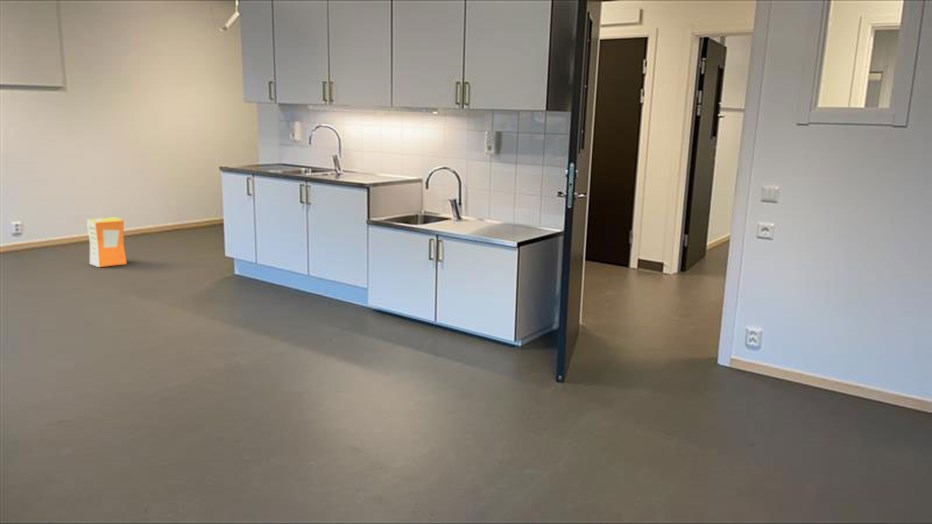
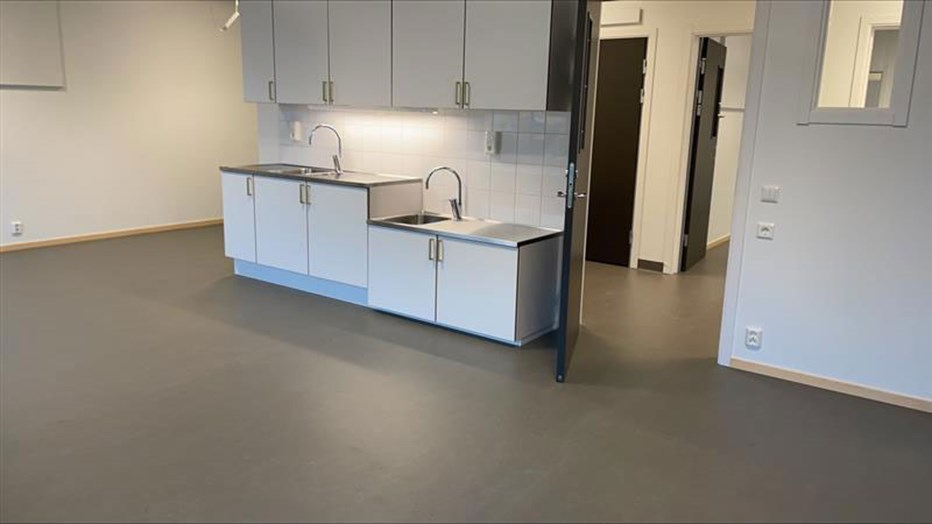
- carton (106, 241)
